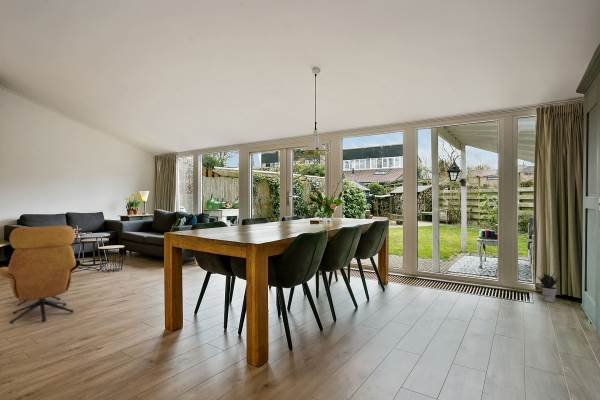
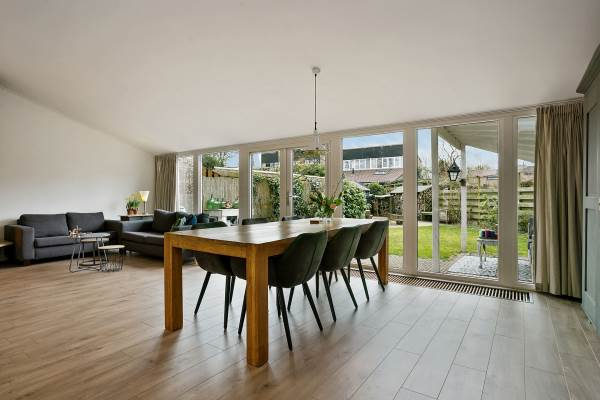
- armchair (40, 265)
- potted plant (547, 285)
